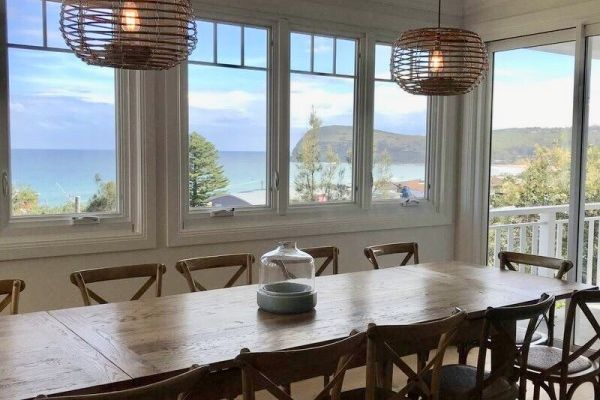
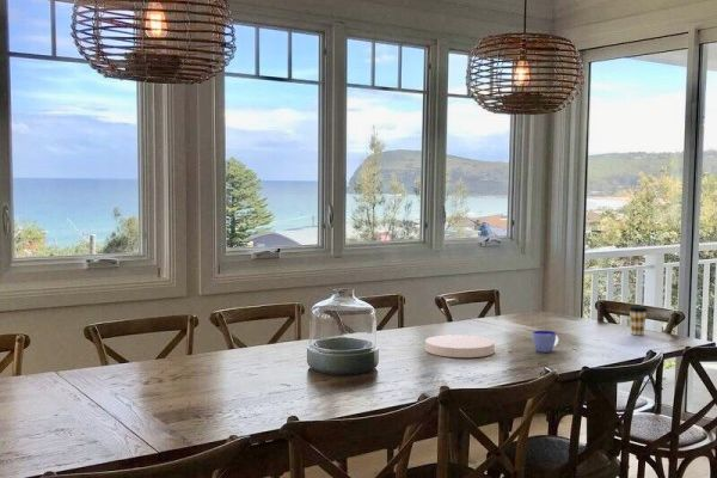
+ coffee cup (637, 320)
+ cup (546, 341)
+ plate (459, 345)
